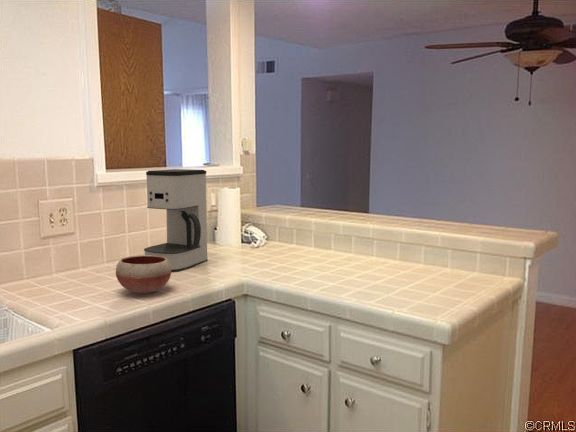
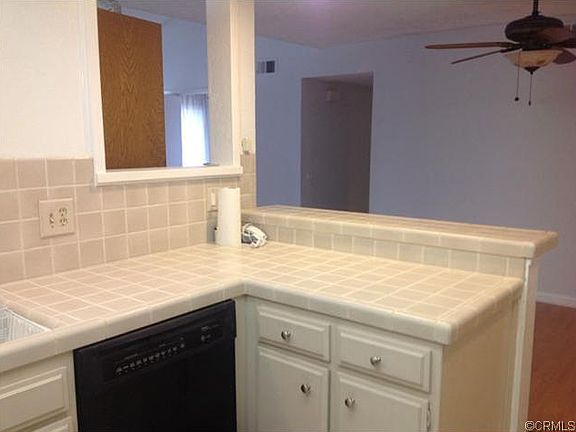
- coffee maker (177, 218)
- bowl (143, 274)
